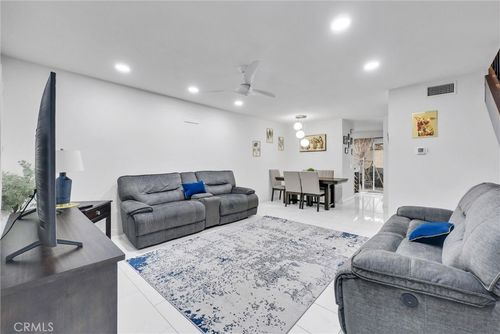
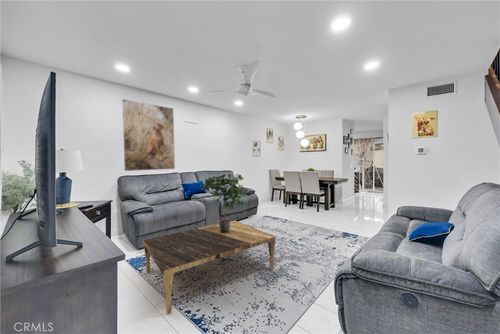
+ potted plant (222, 201)
+ coffee table (210, 254)
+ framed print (150, 137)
